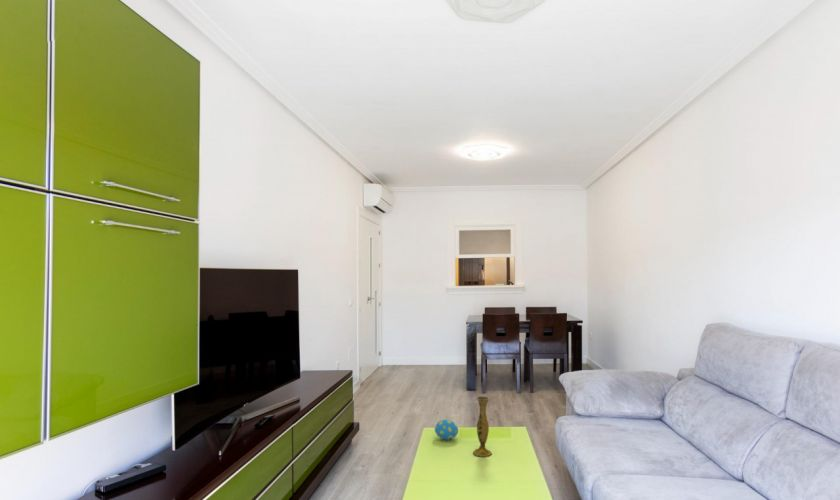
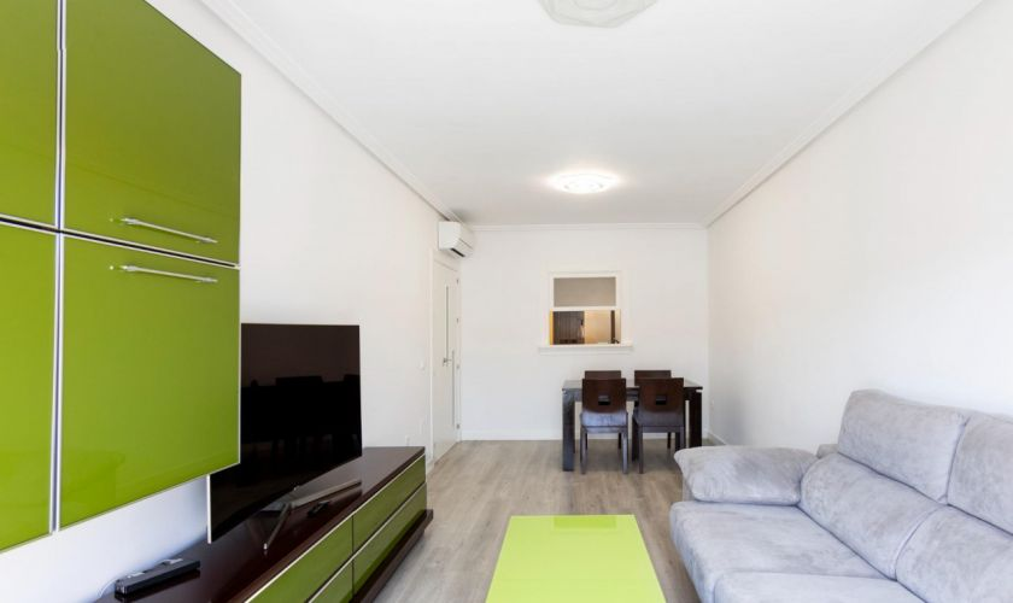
- decorative egg (446, 429)
- vase (482, 425)
